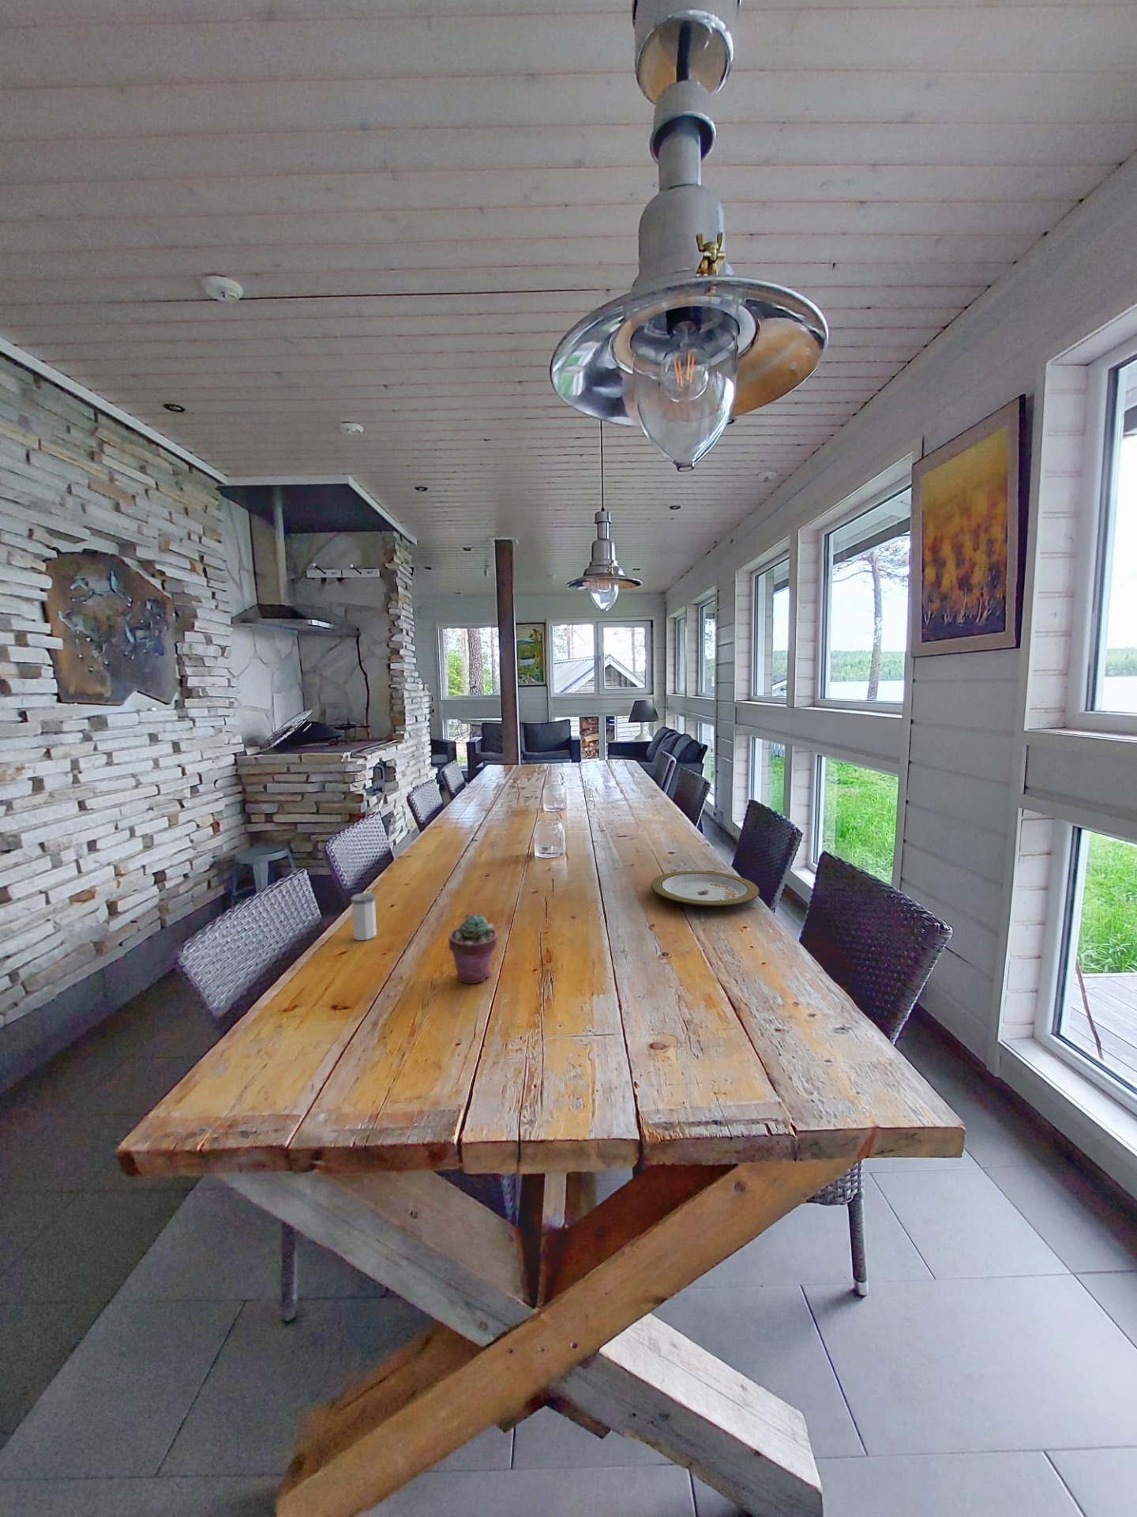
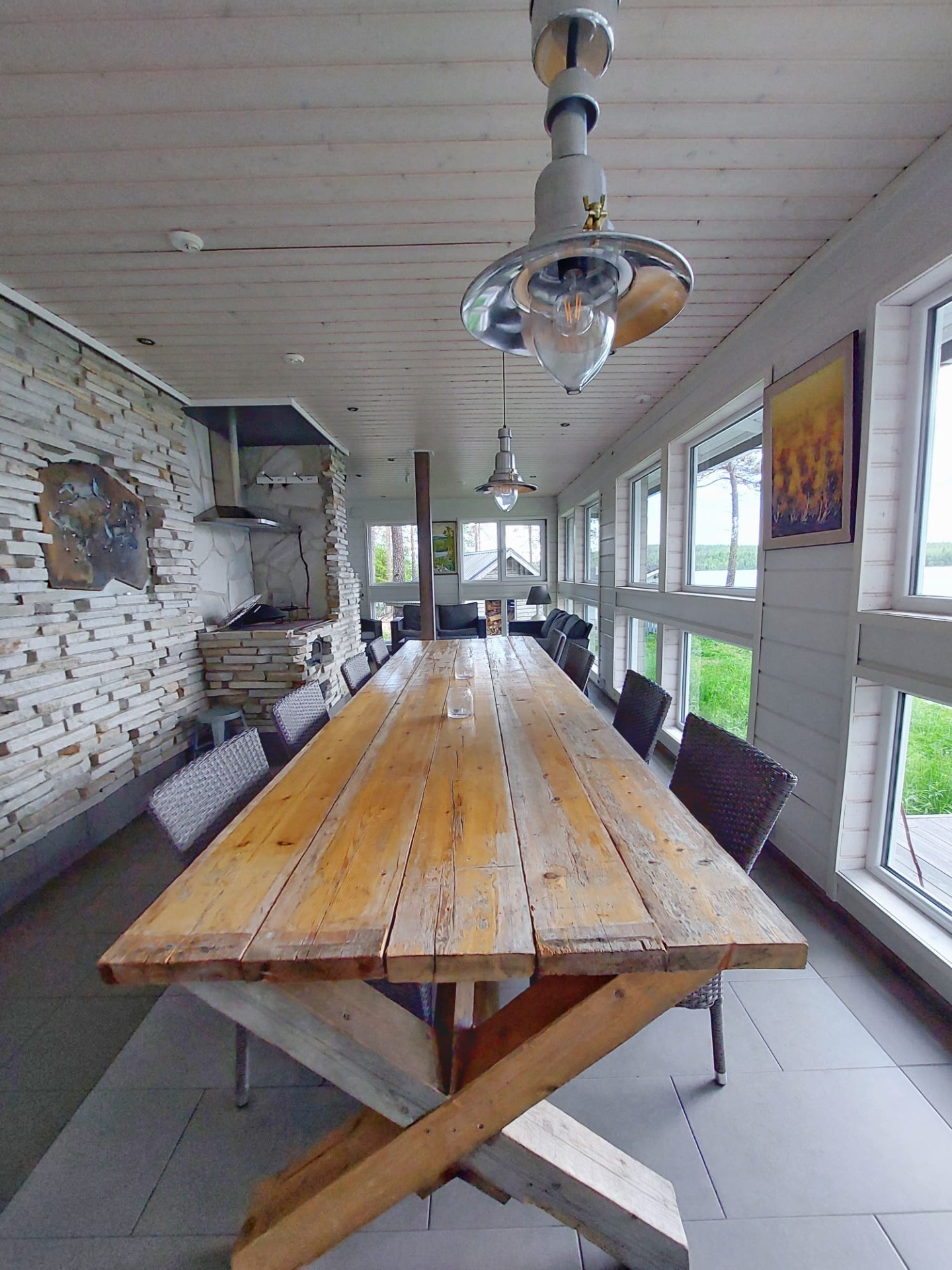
- salt shaker (364, 916)
- plate (703, 890)
- potted succulent (473, 946)
